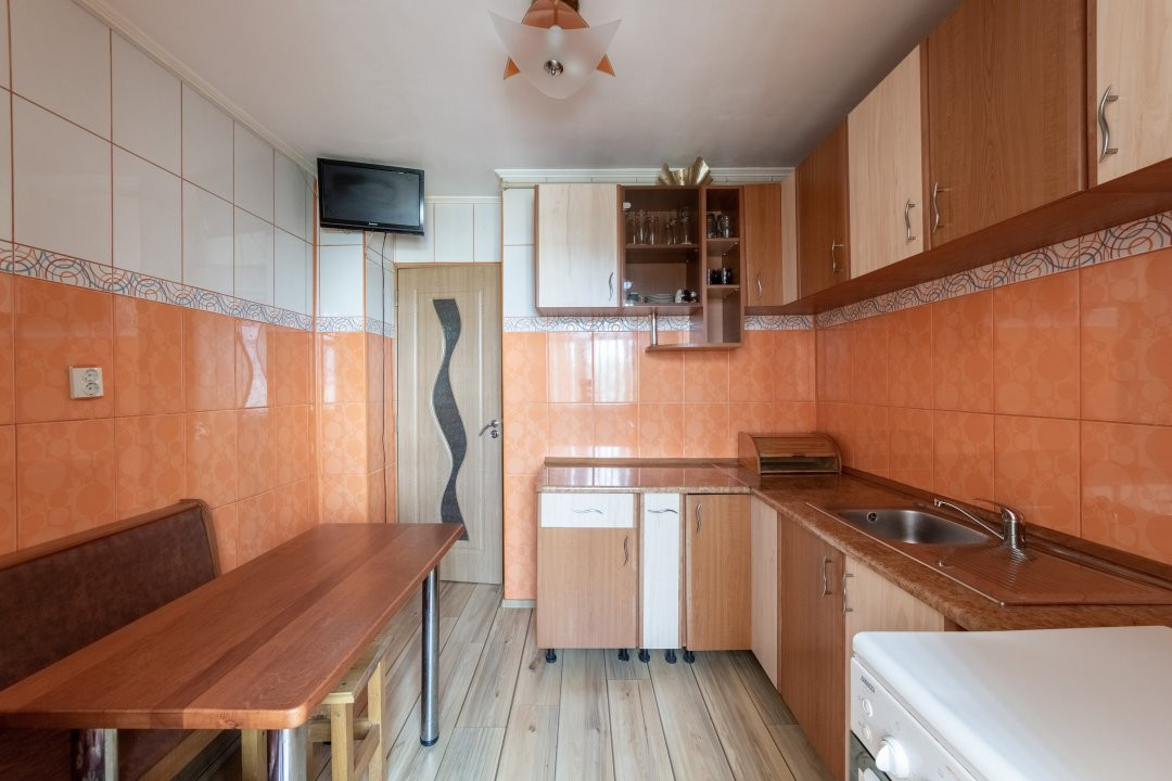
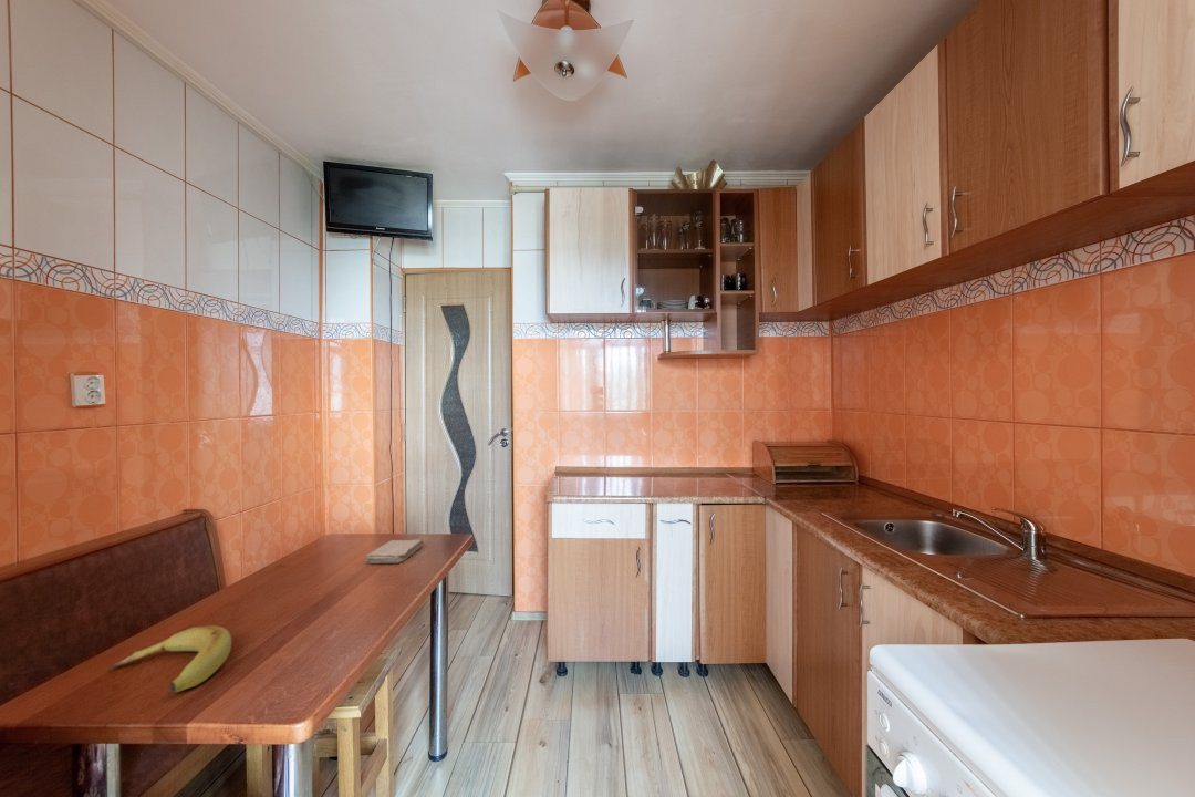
+ banana (169, 650)
+ washcloth (395, 549)
